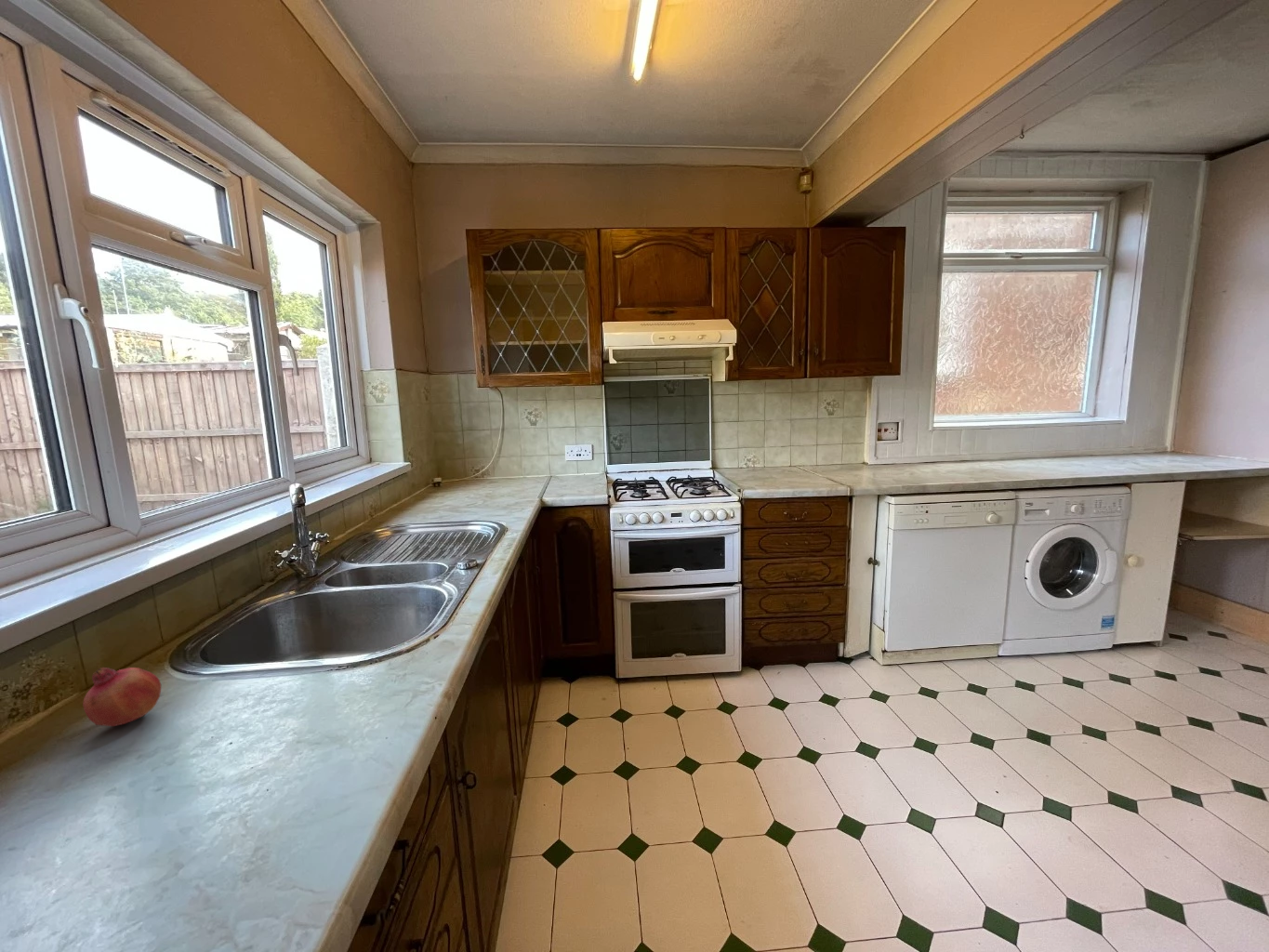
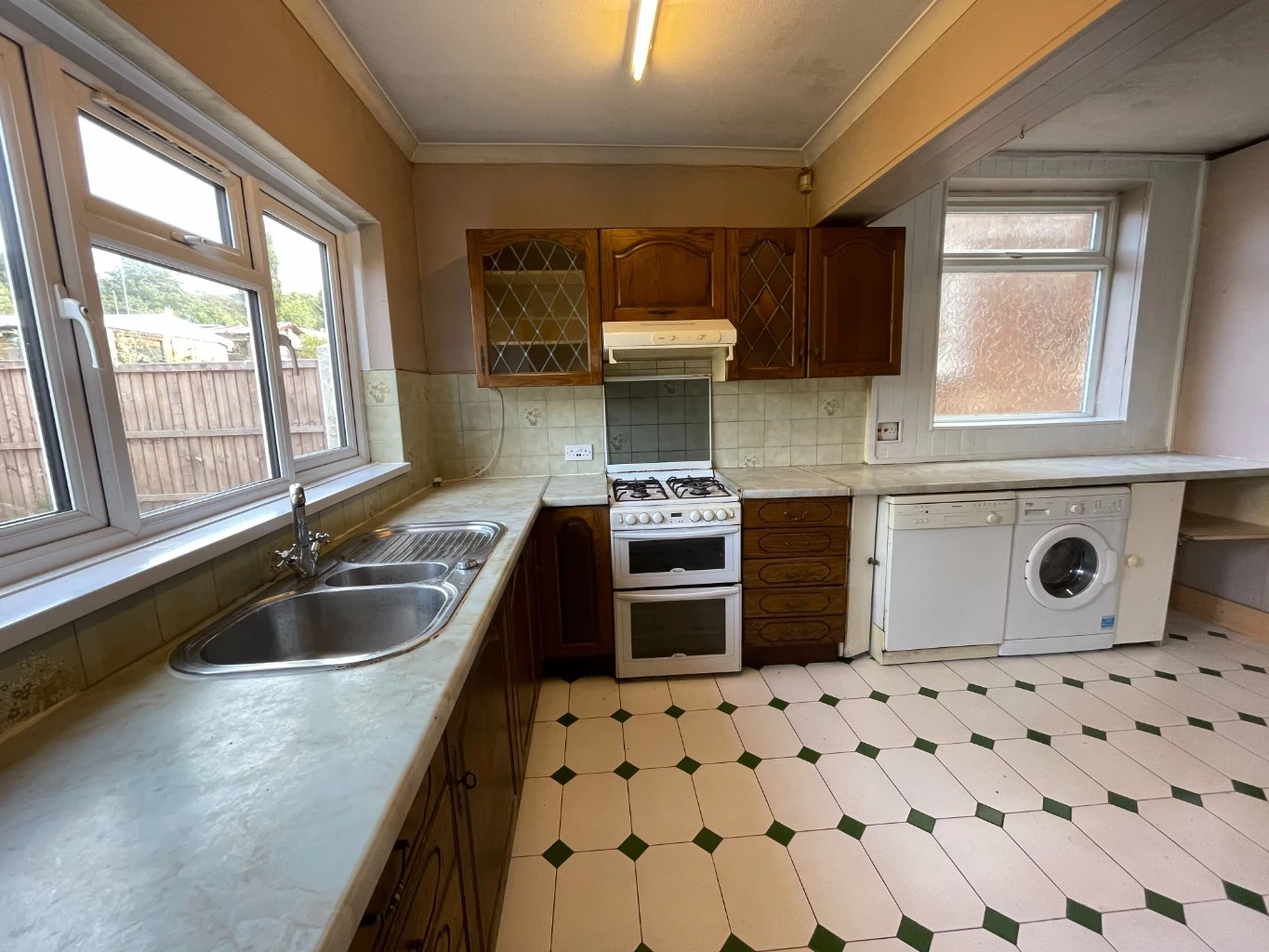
- fruit (123, 693)
